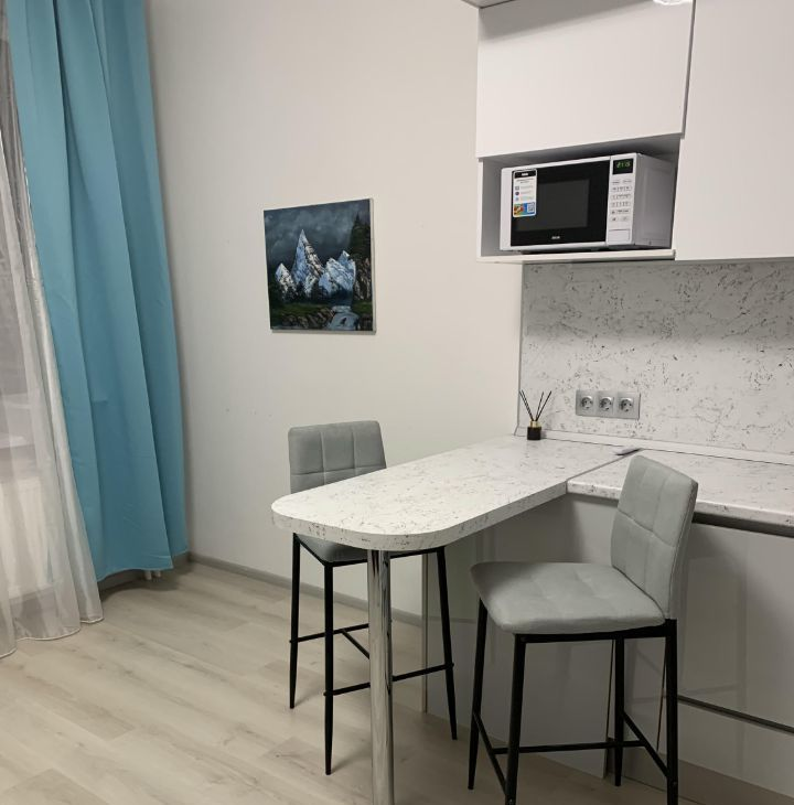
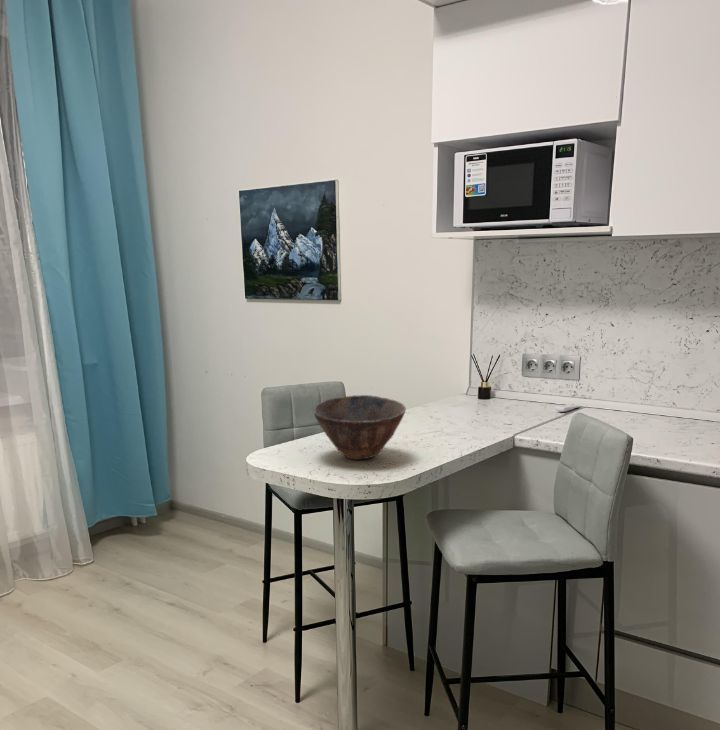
+ bowl (360, 431)
